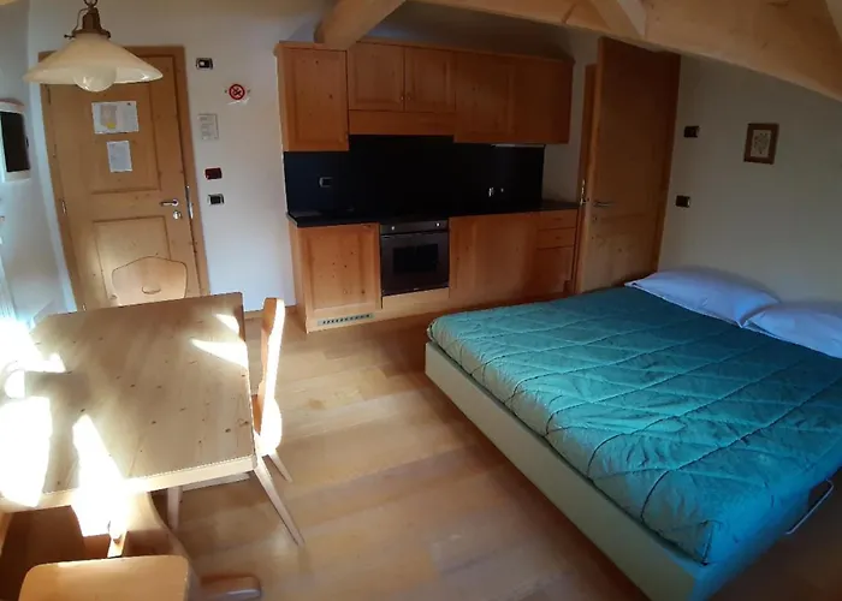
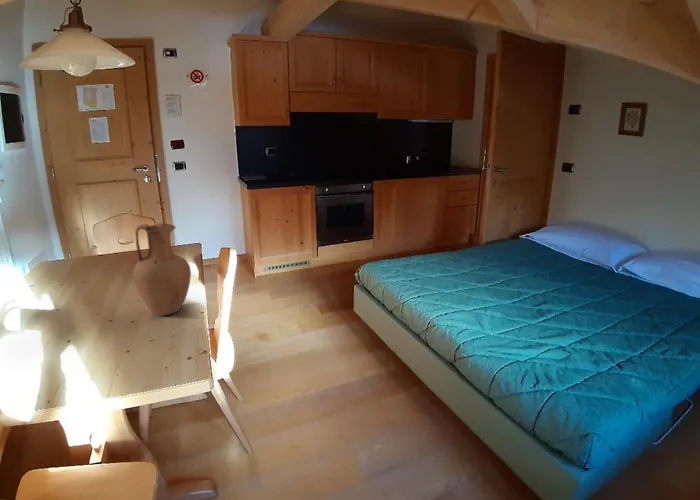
+ vase (162, 268)
